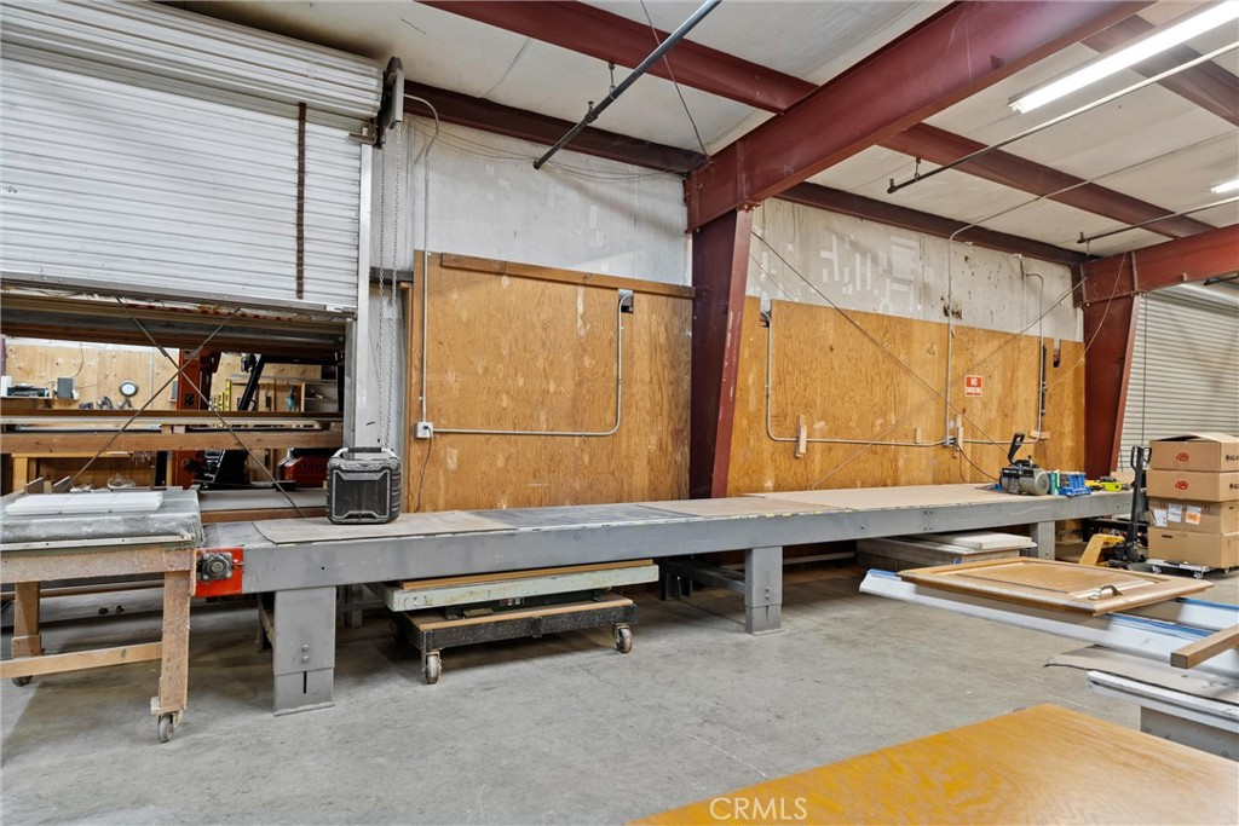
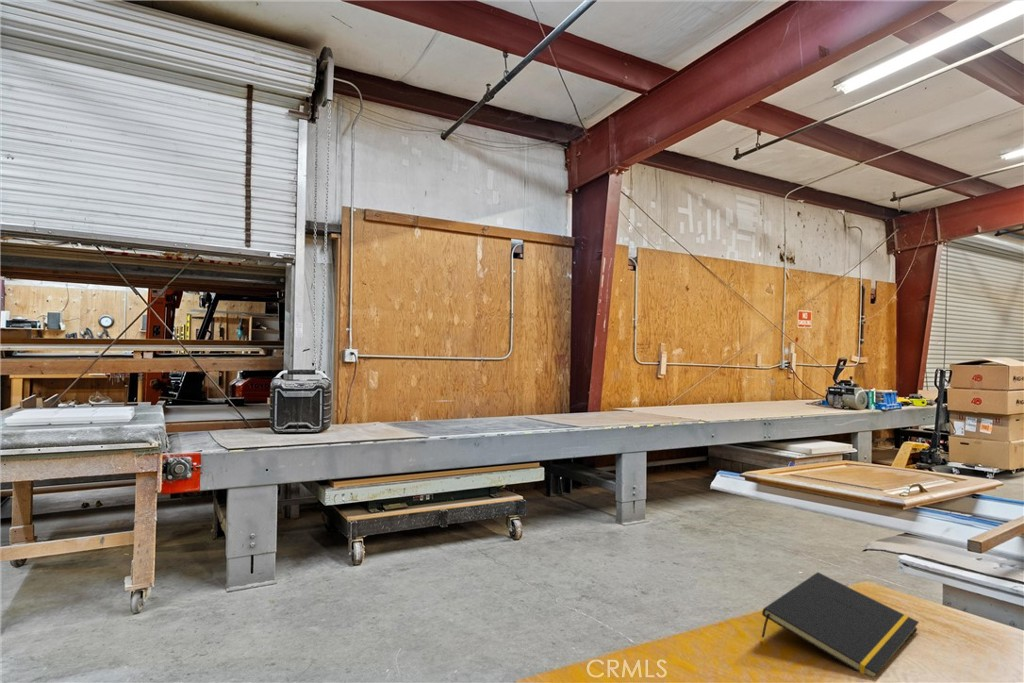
+ notepad (841, 618)
